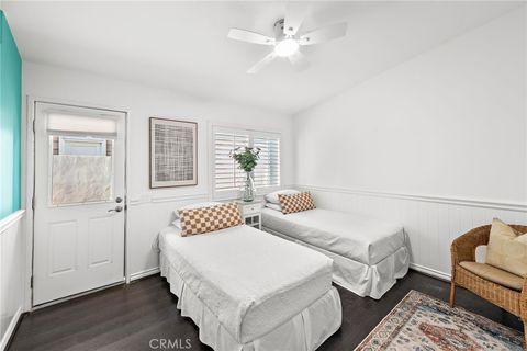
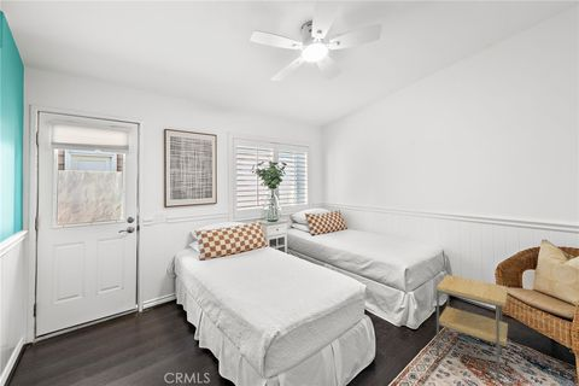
+ side table (472, 321)
